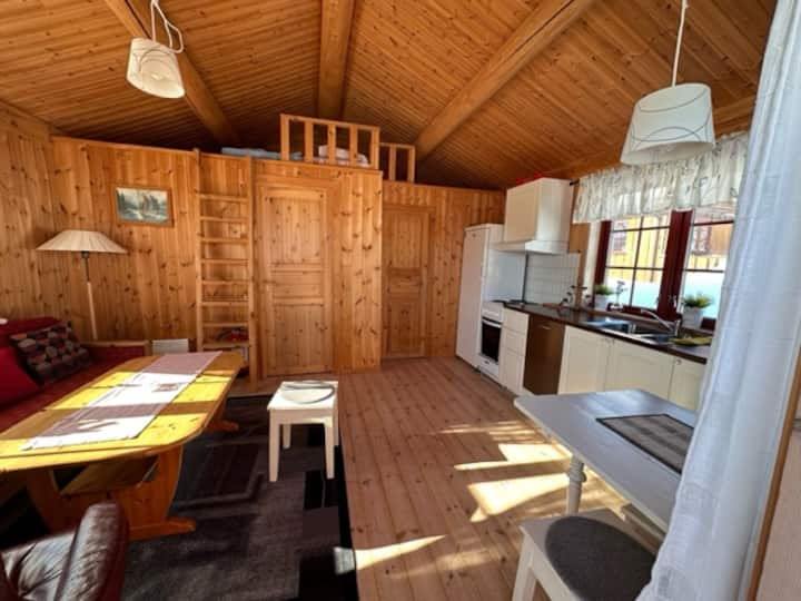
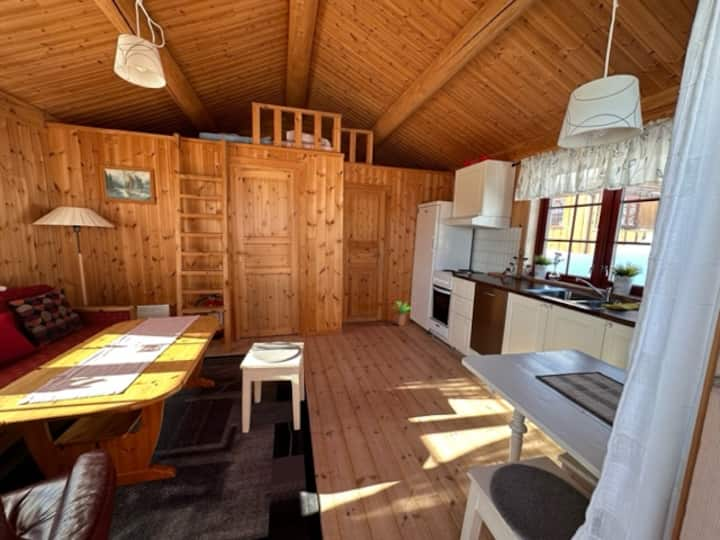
+ potted plant (403, 312)
